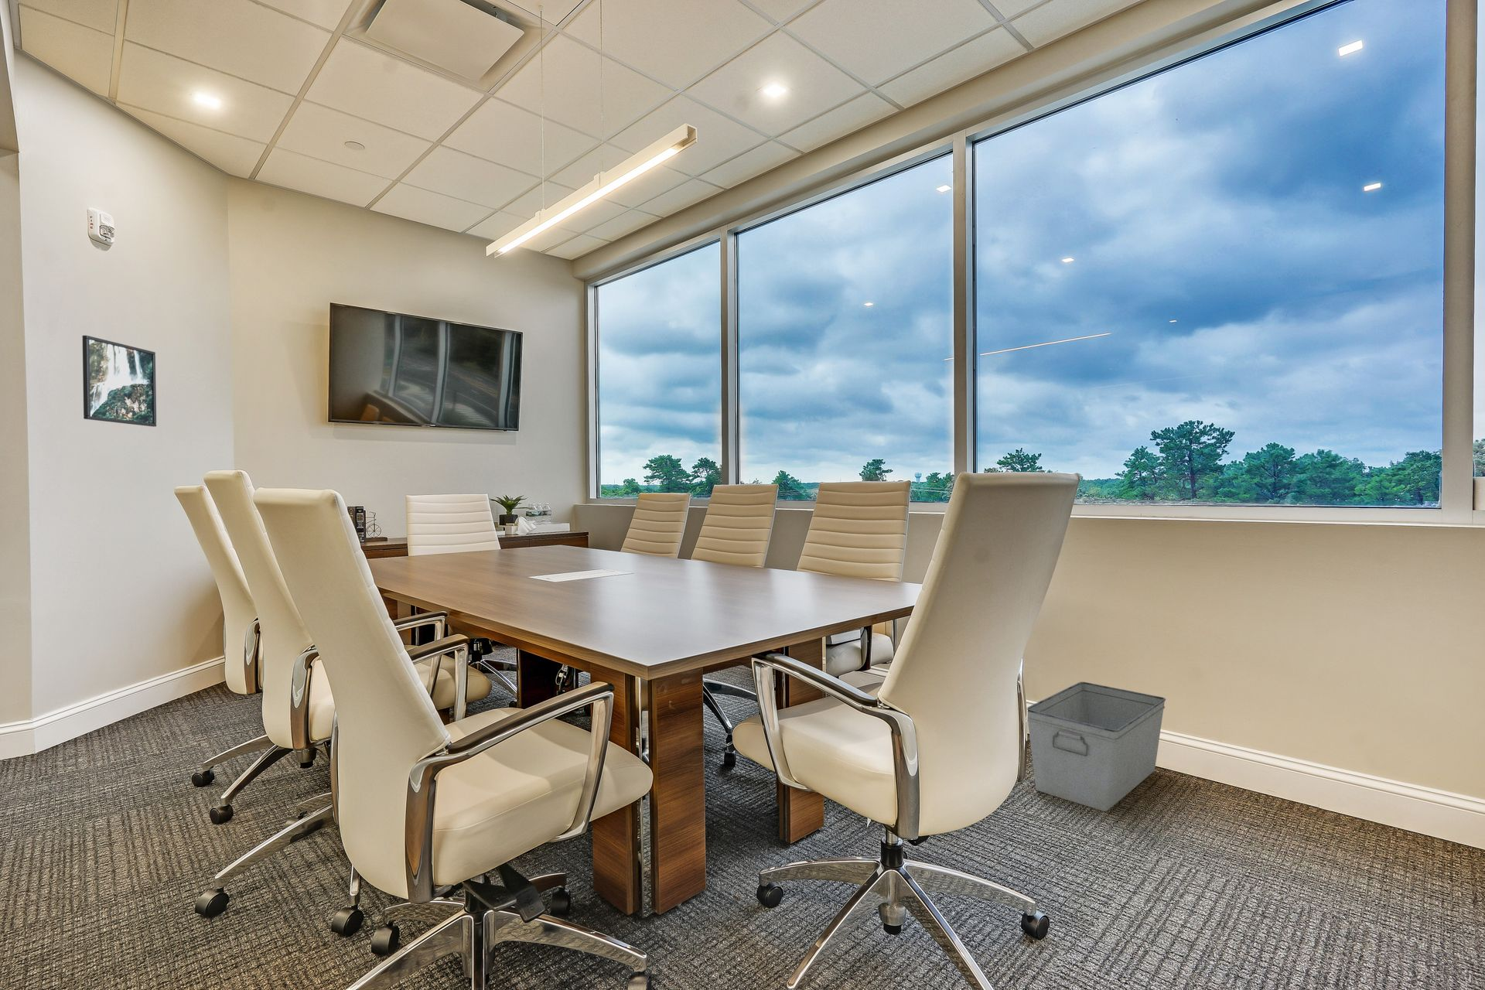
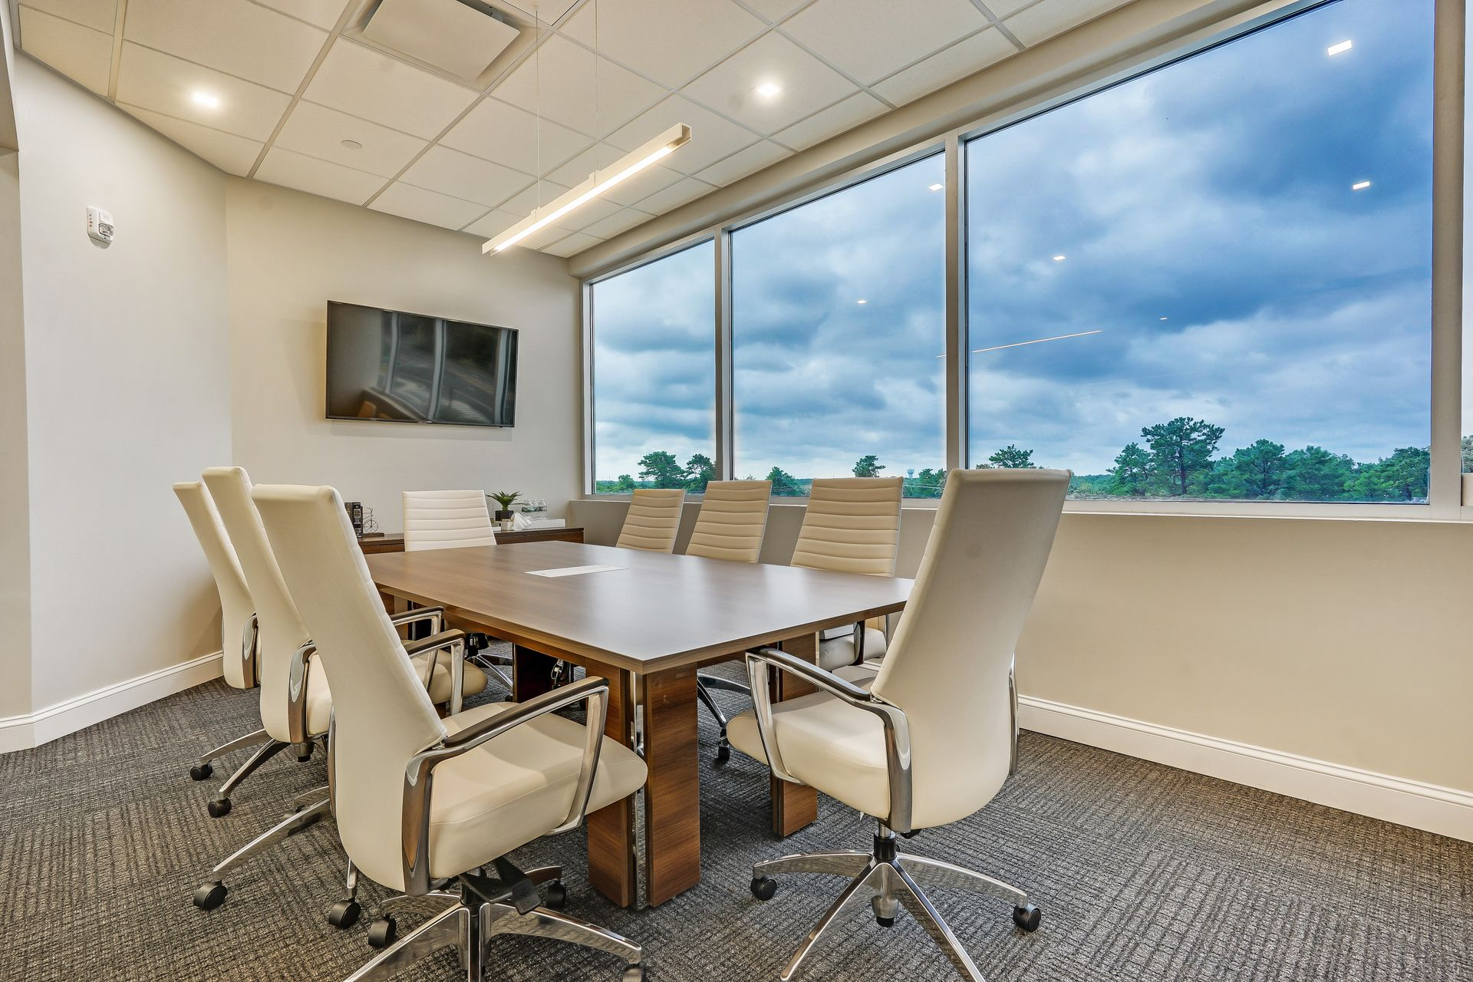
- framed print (122, 383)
- storage bin (1097, 741)
